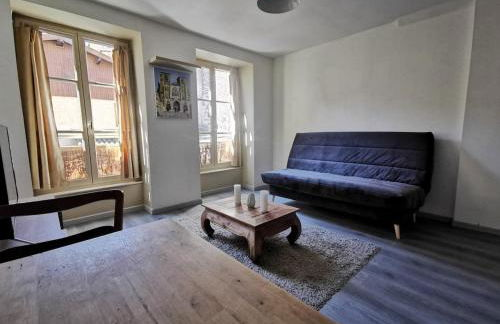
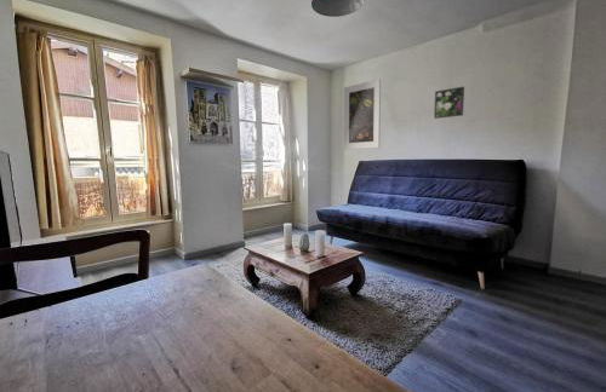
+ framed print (361, 116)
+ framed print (448, 103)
